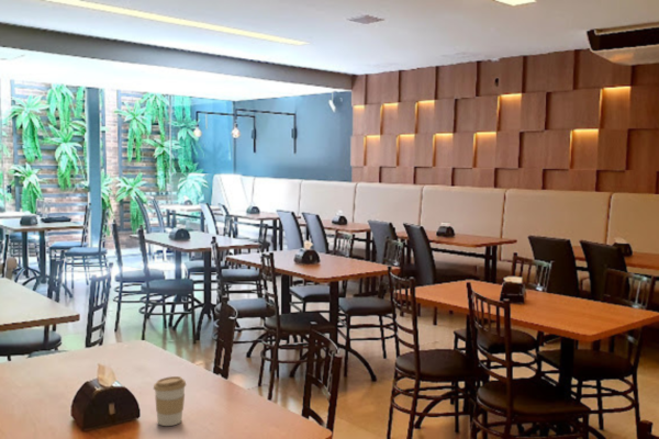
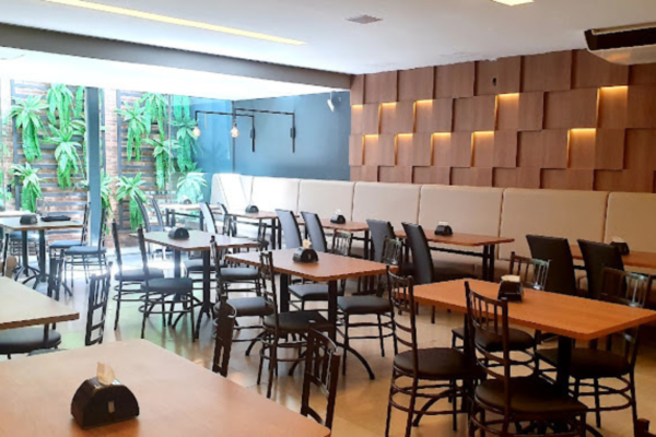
- coffee cup (169, 399)
